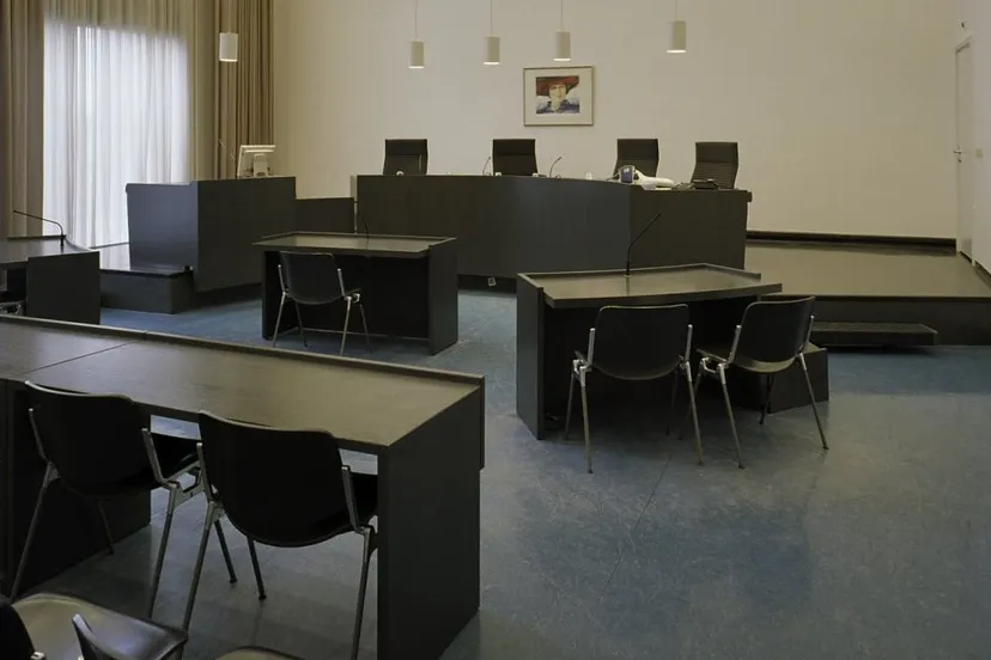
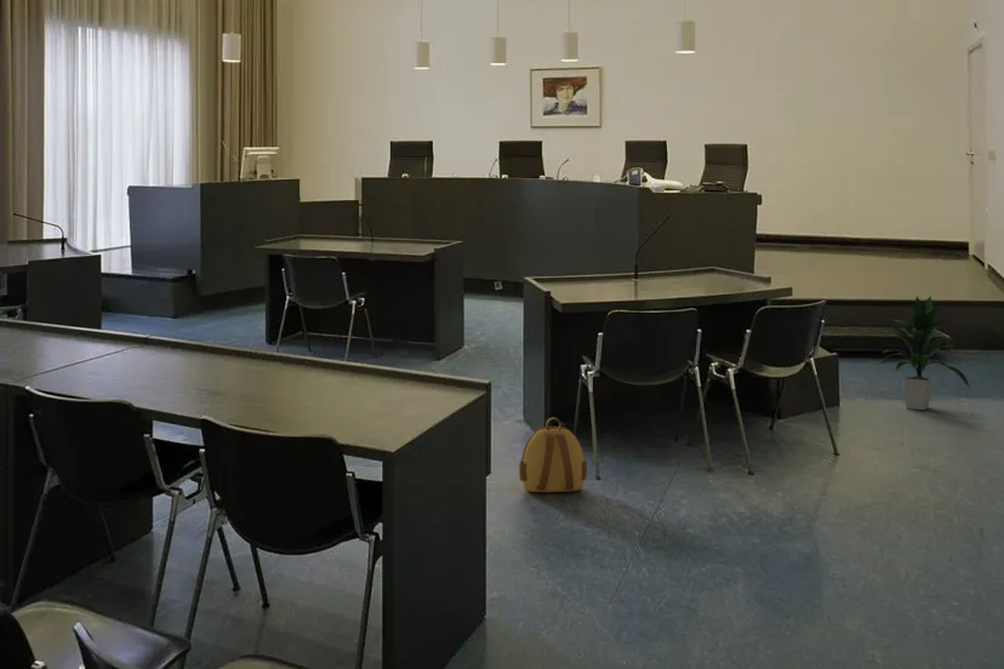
+ backpack (553, 453)
+ indoor plant (920, 351)
